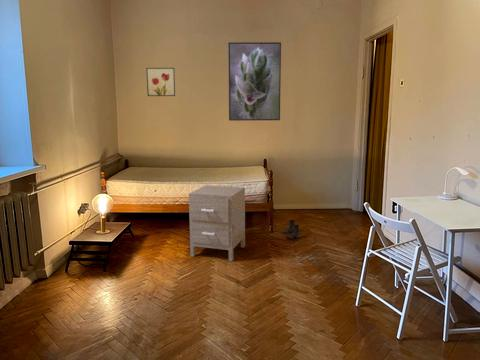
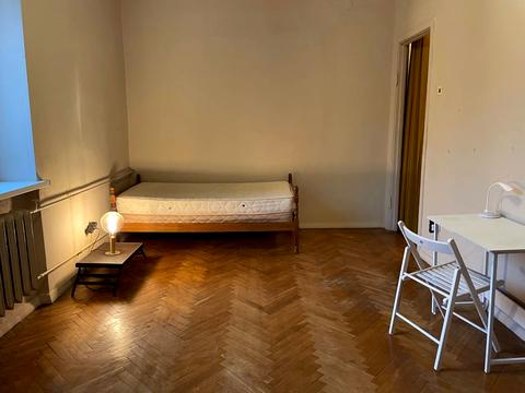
- nightstand (217, 222)
- wall art (160, 82)
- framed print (254, 82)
- boots (290, 229)
